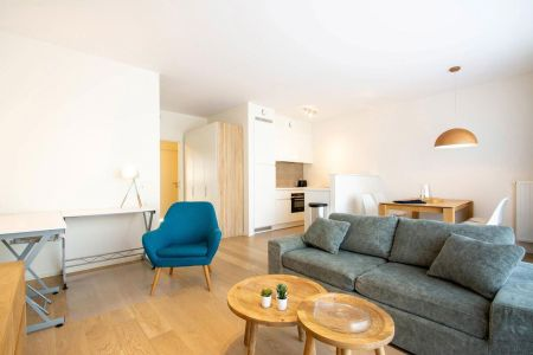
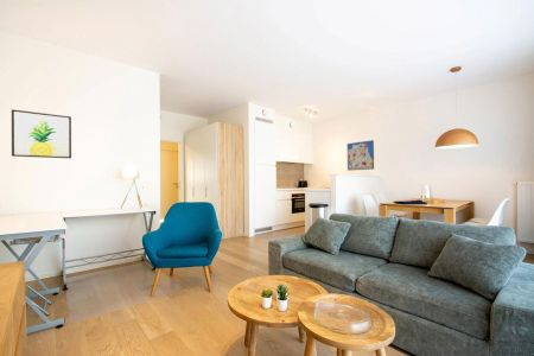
+ wall art (43, 135)
+ wall art (360, 155)
